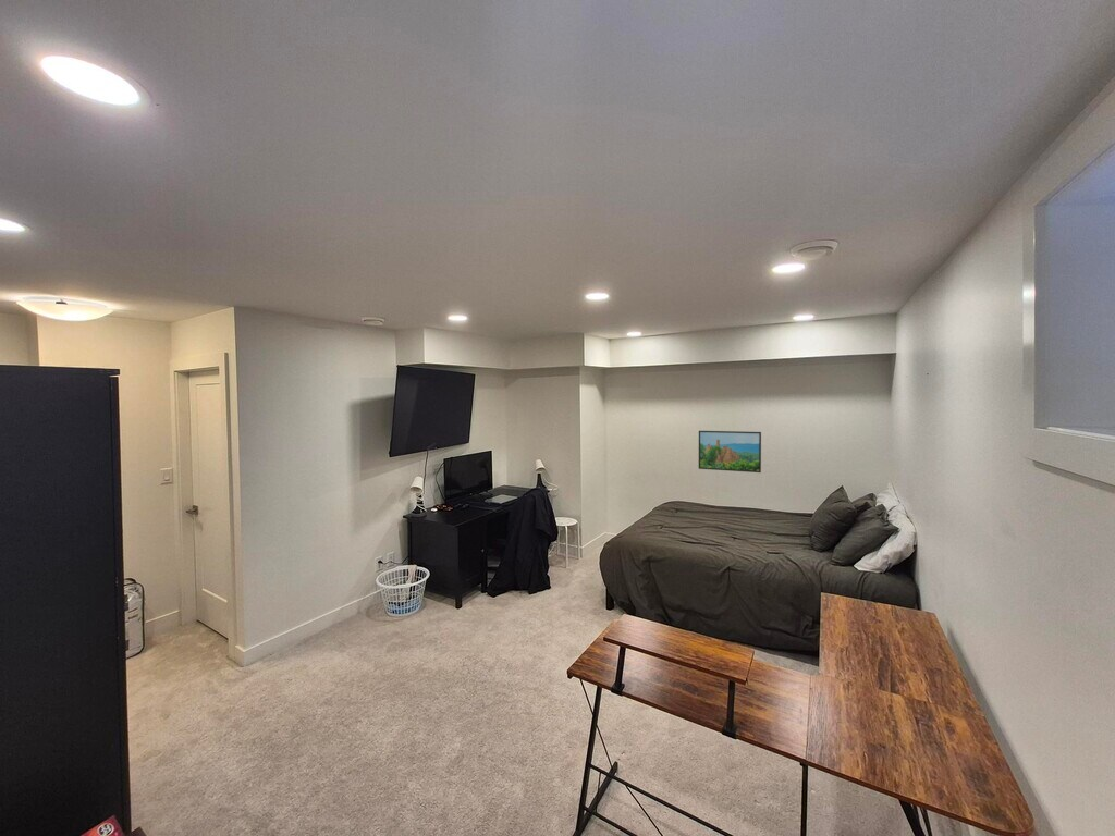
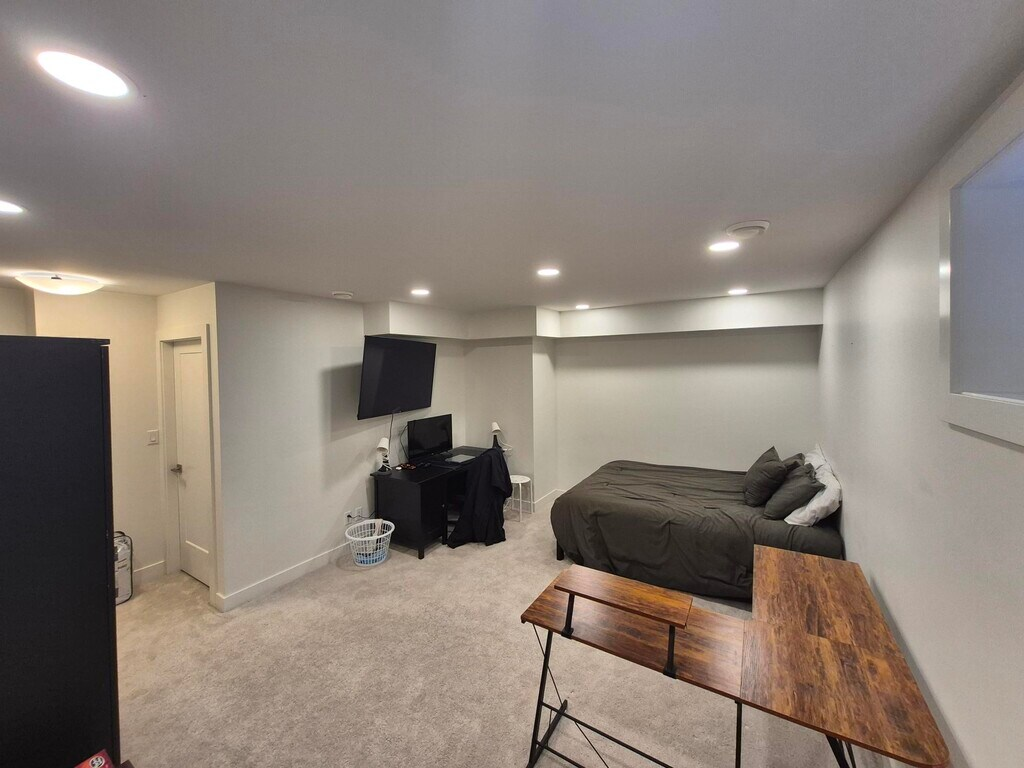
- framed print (728, 451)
